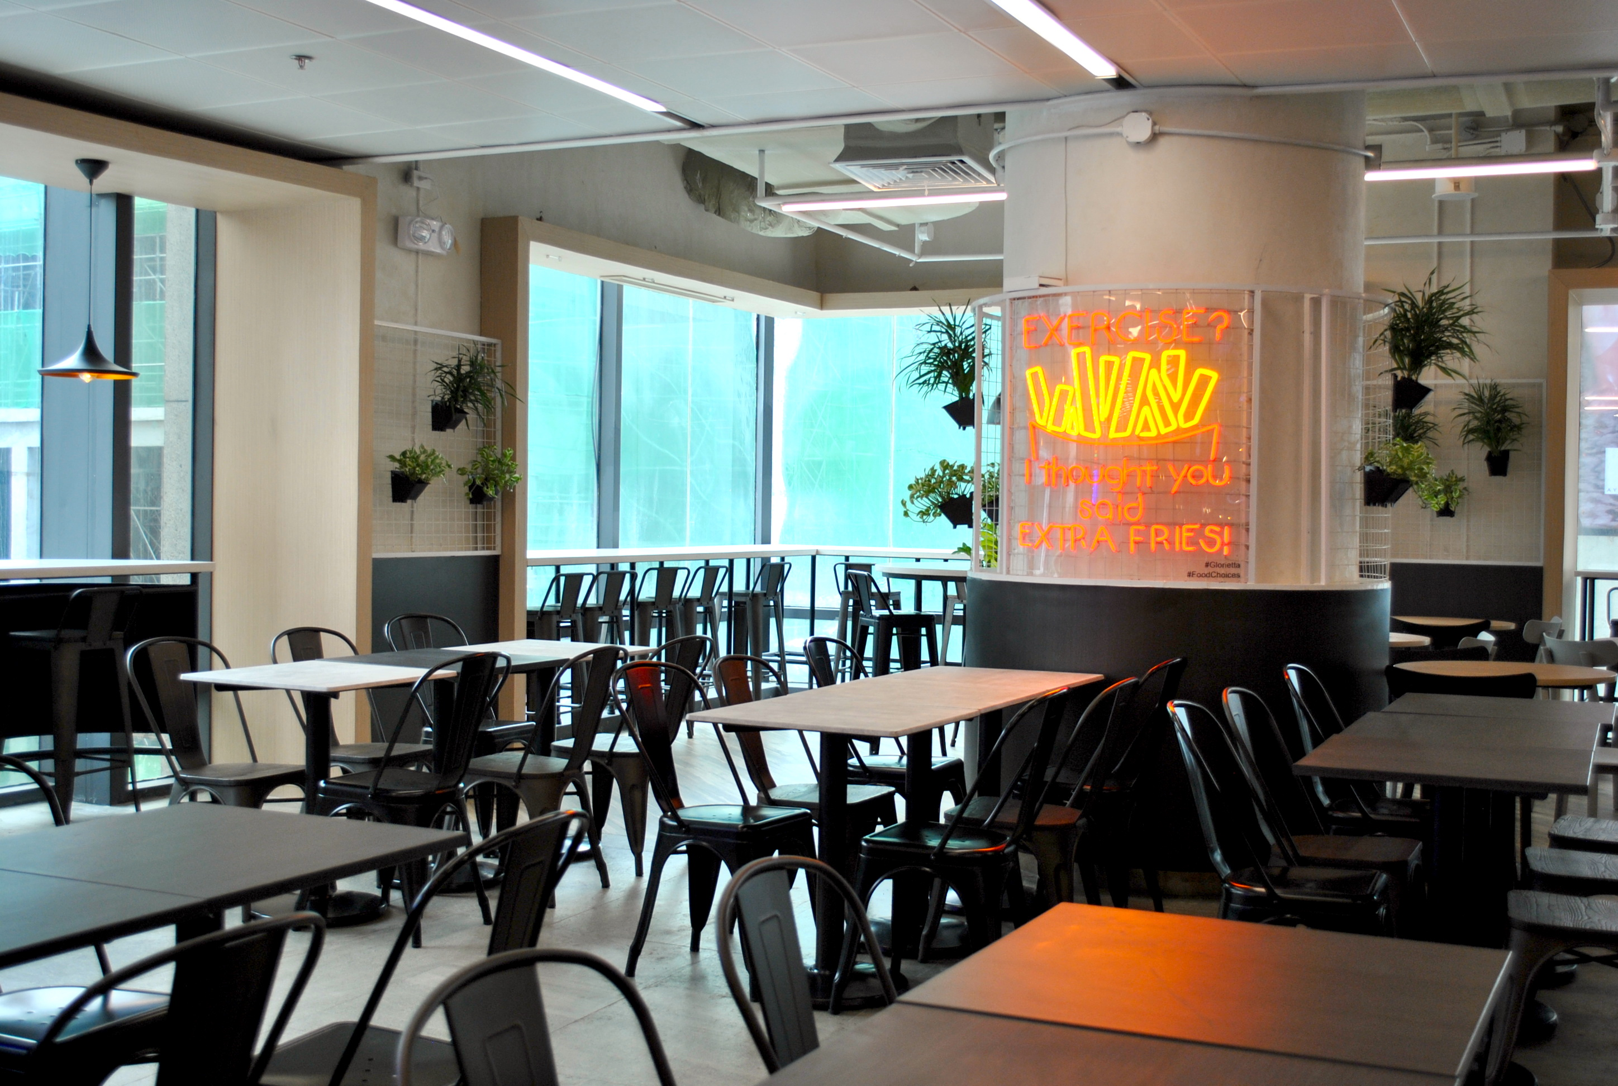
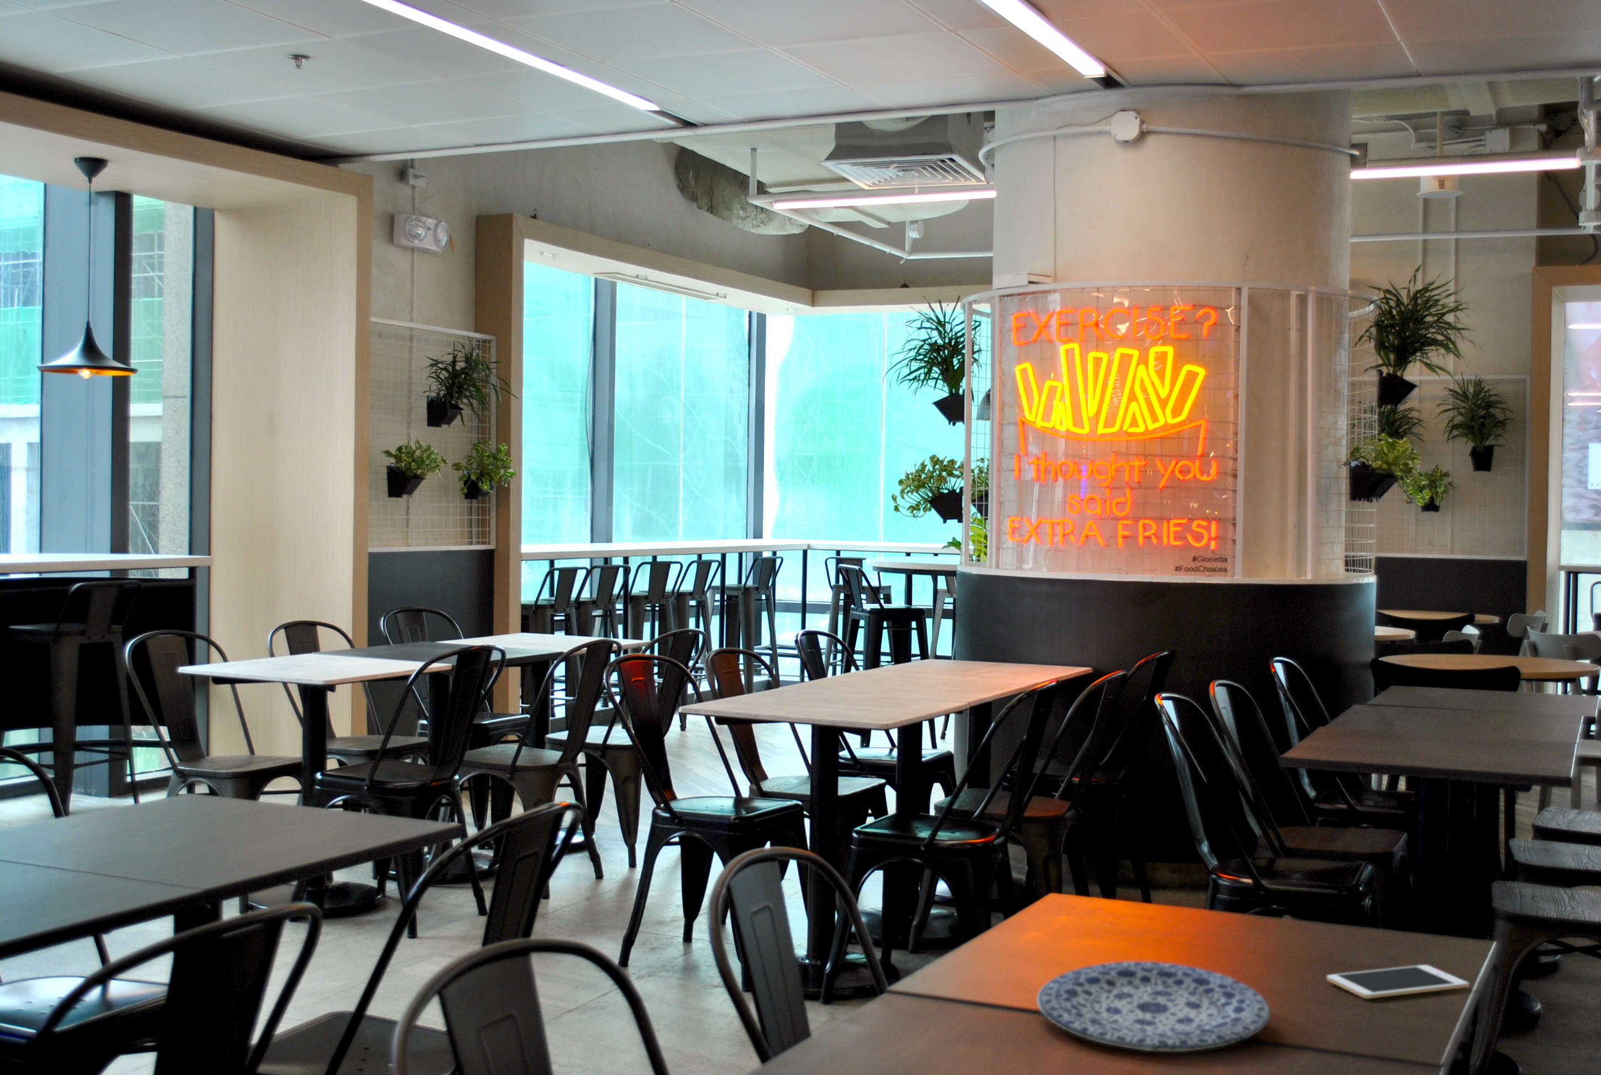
+ plate (1151, 1005)
+ cell phone (1397, 981)
